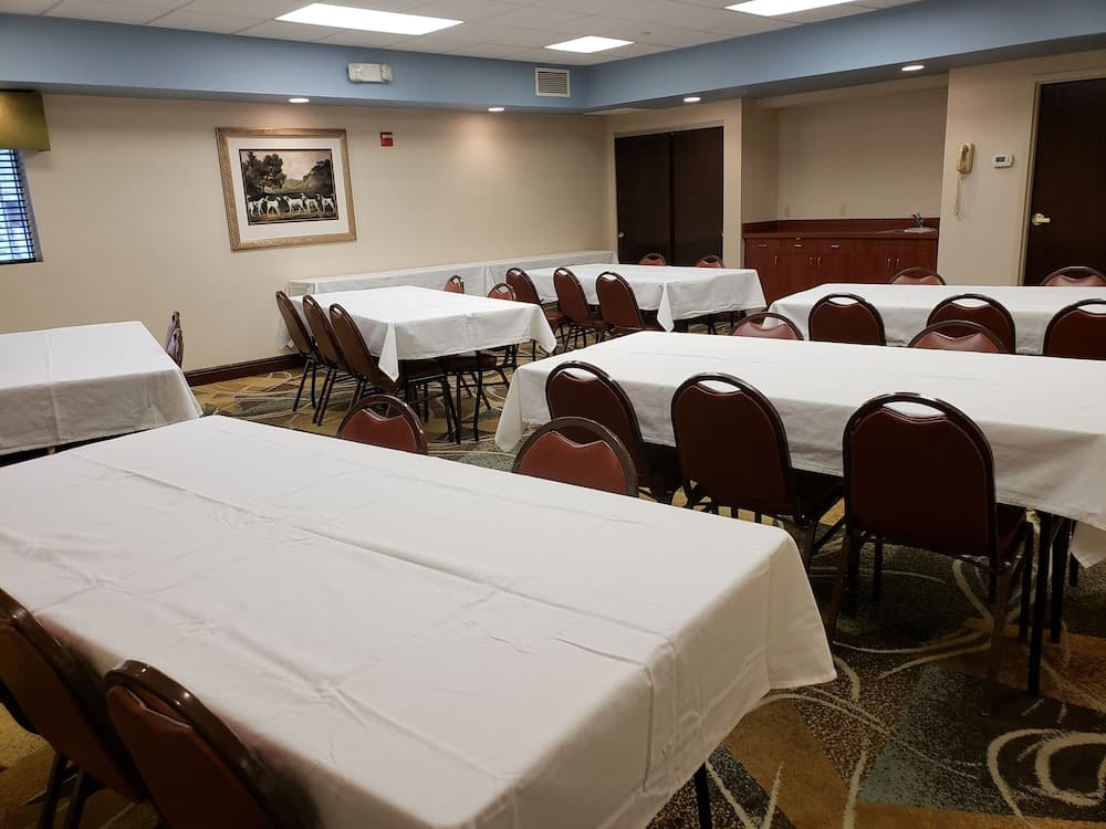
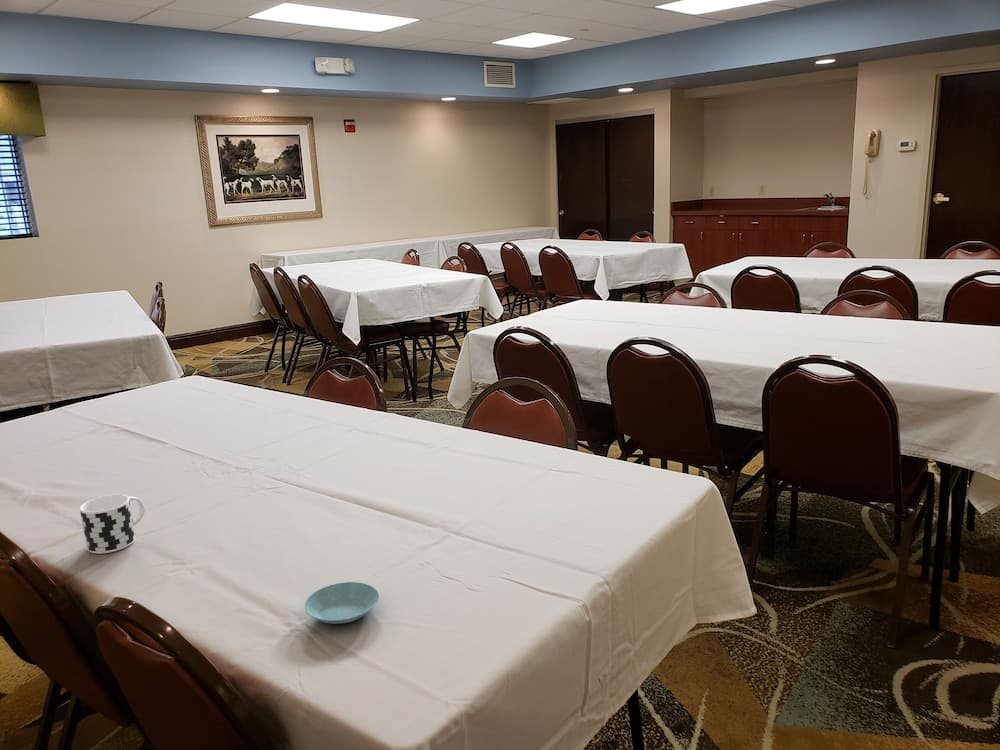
+ saucer (342, 606)
+ cup (115, 520)
